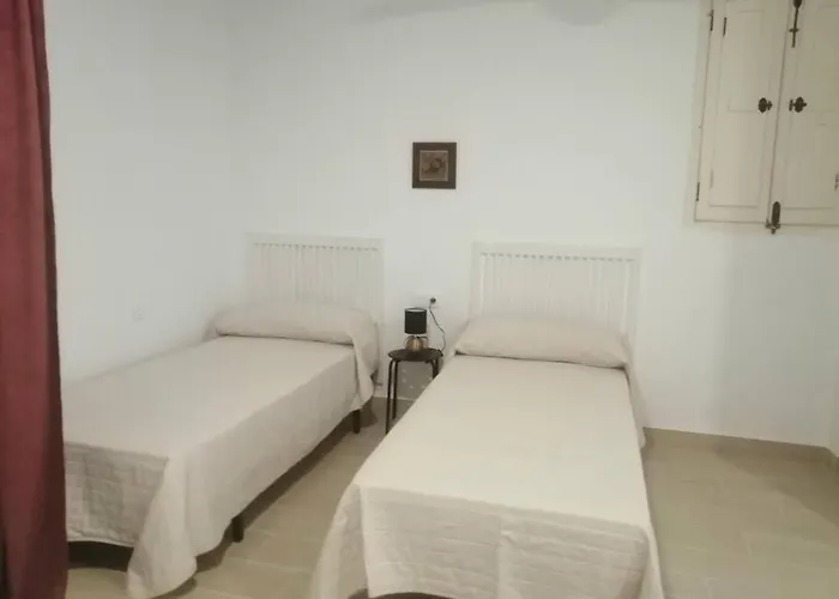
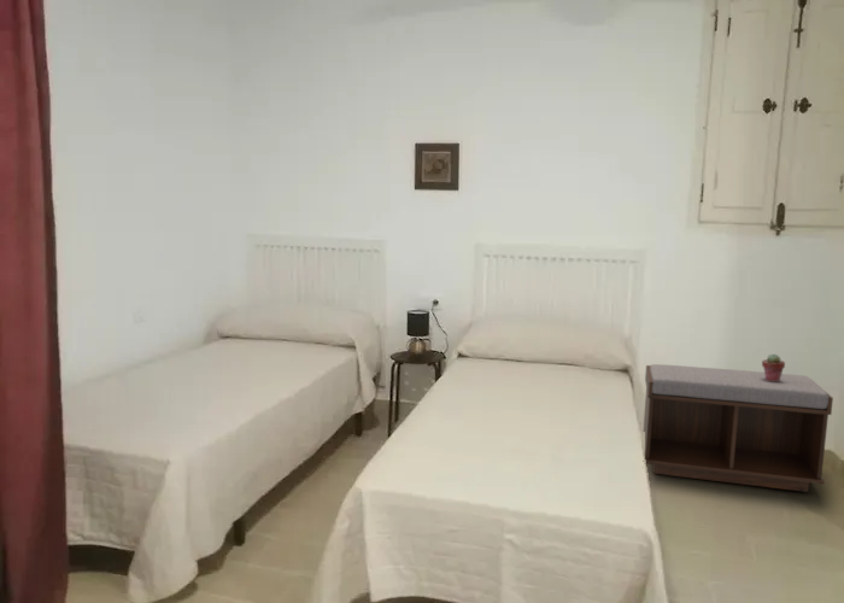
+ bench (728, 422)
+ potted succulent (773, 365)
